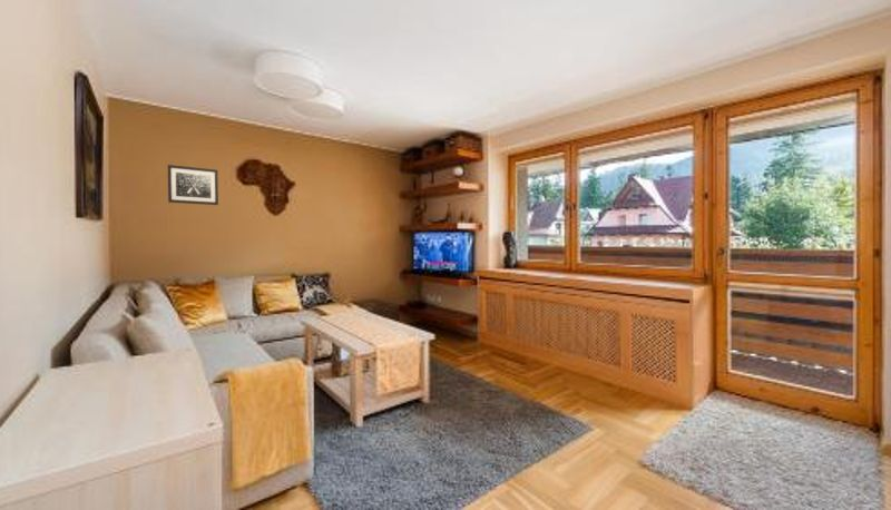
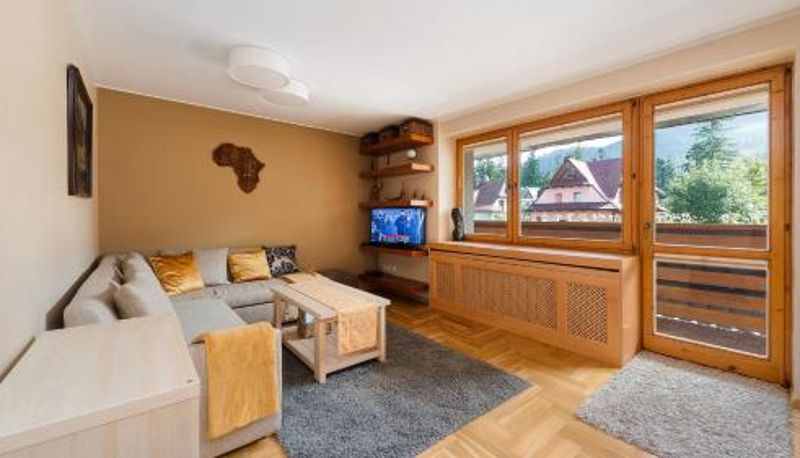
- wall art (193, 185)
